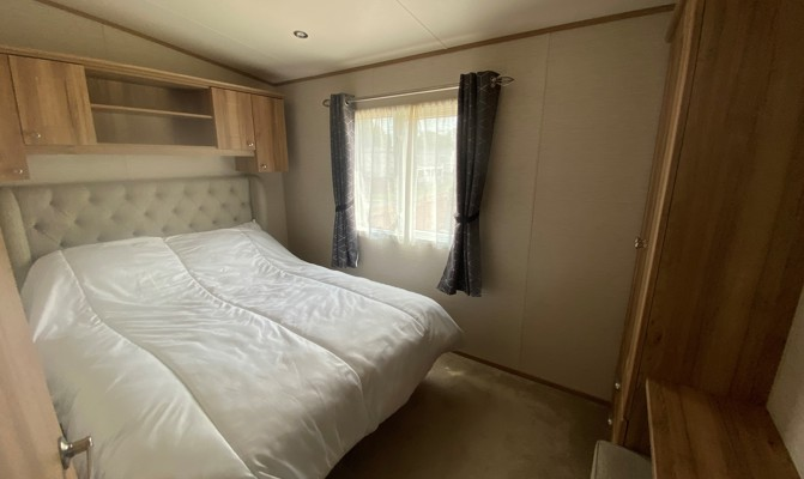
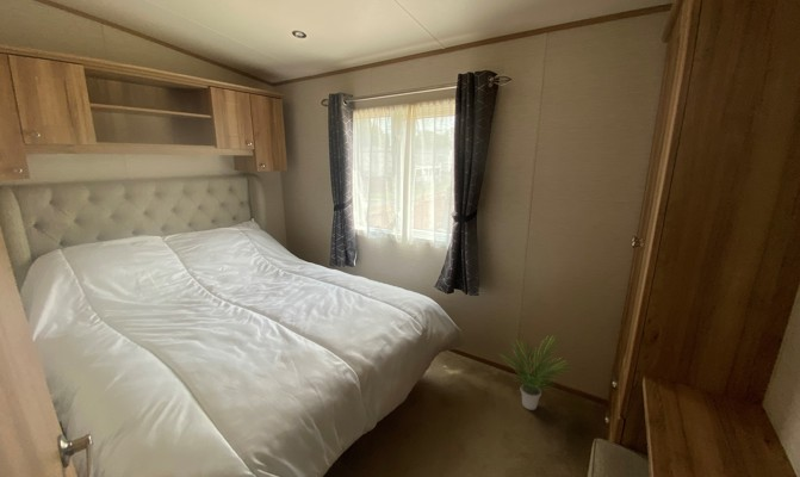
+ potted plant (531, 373)
